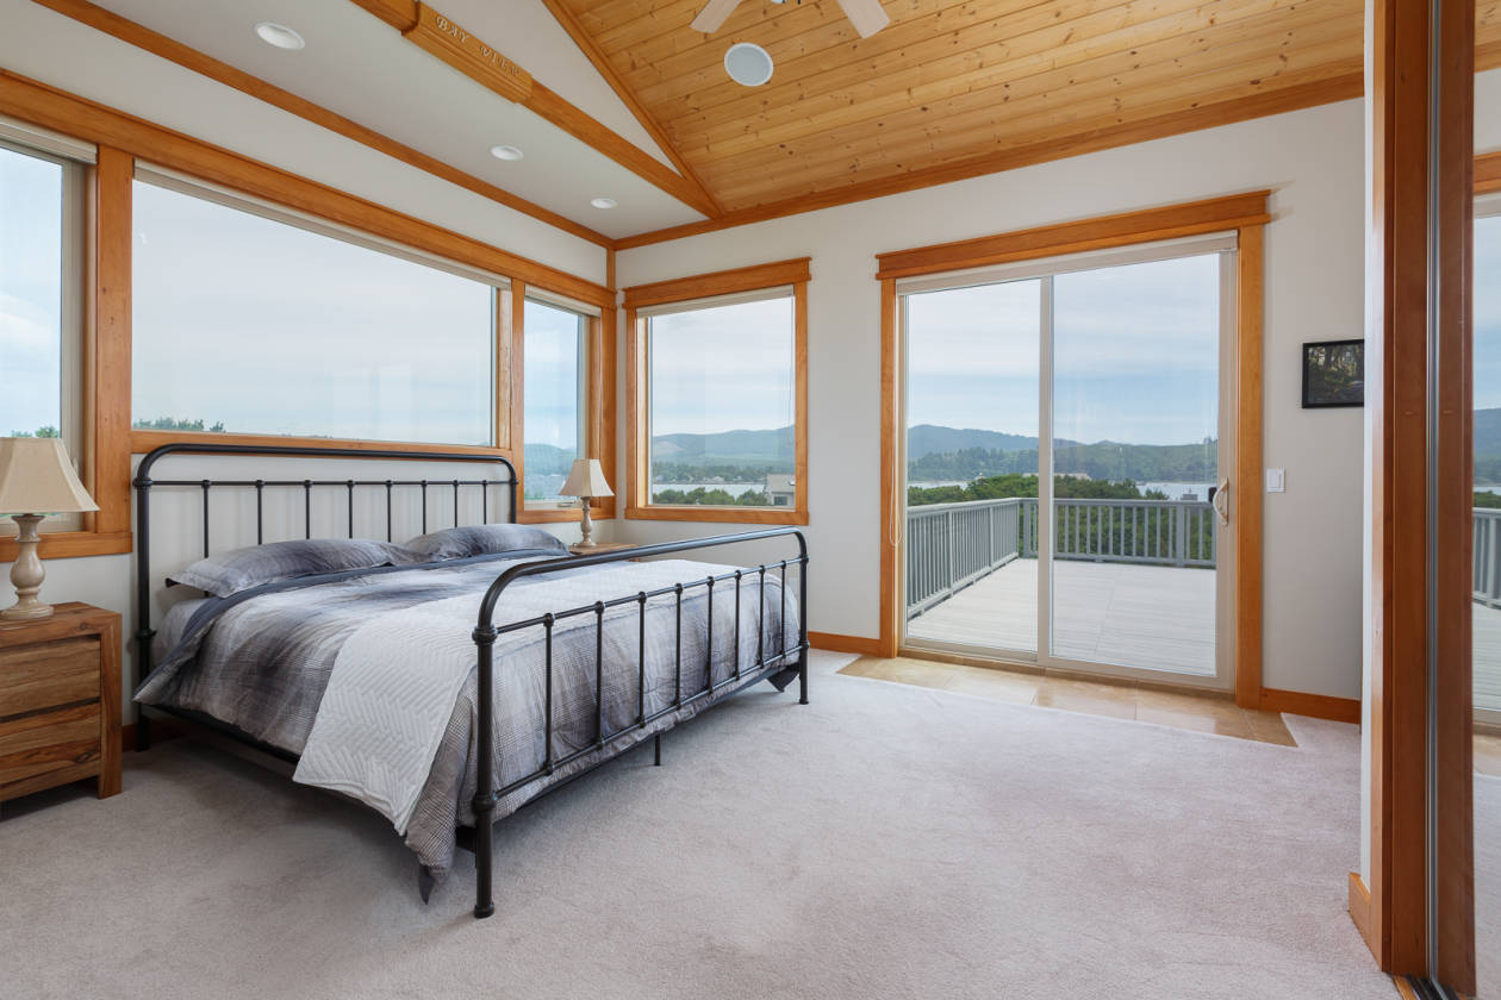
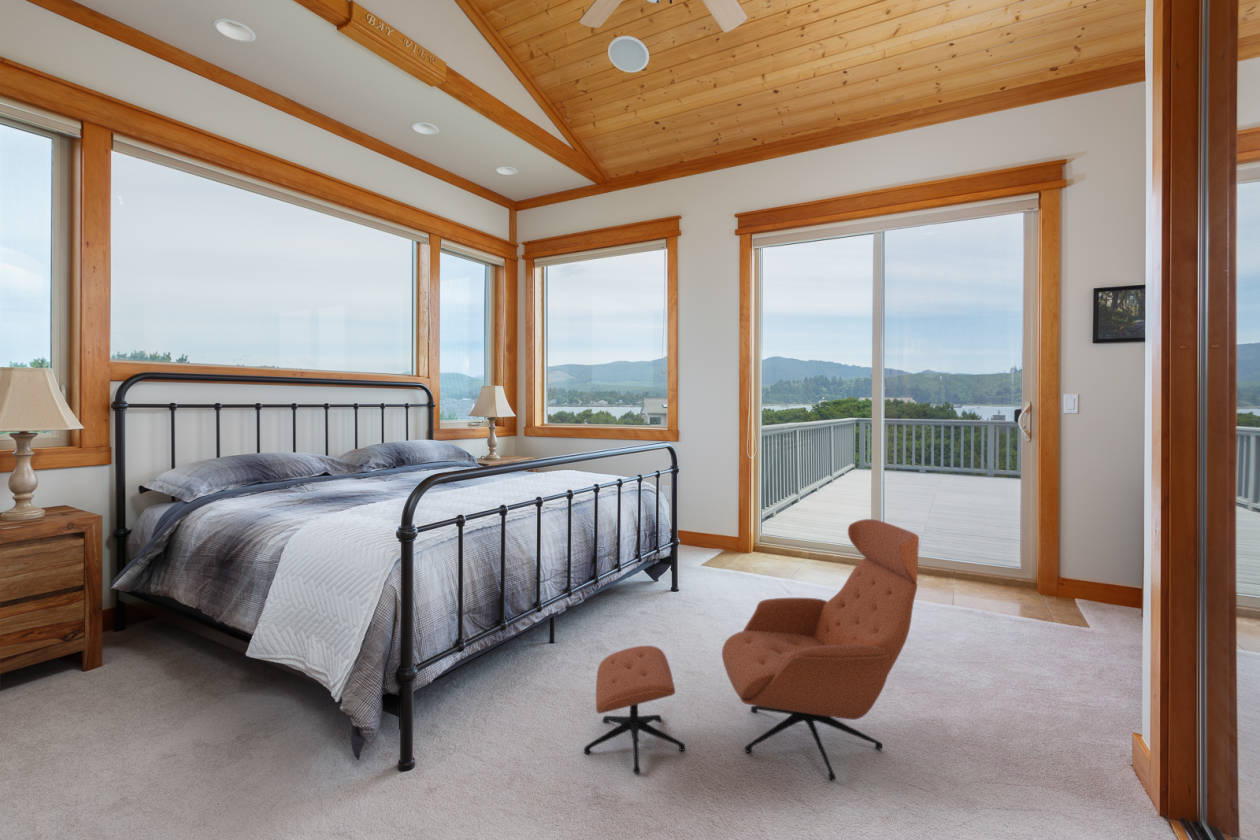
+ lounge chair (743, 633)
